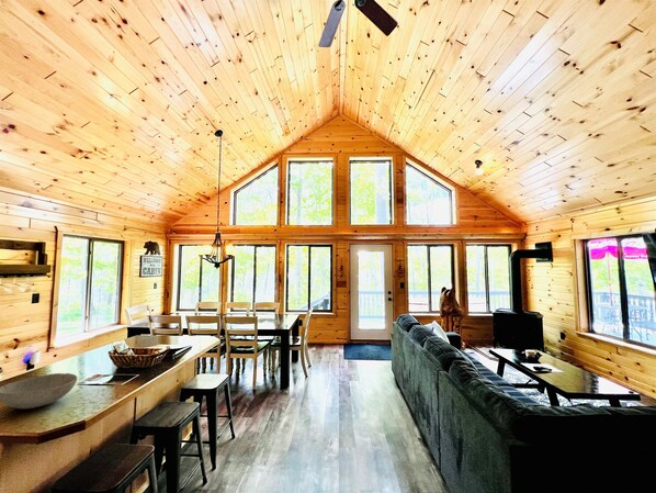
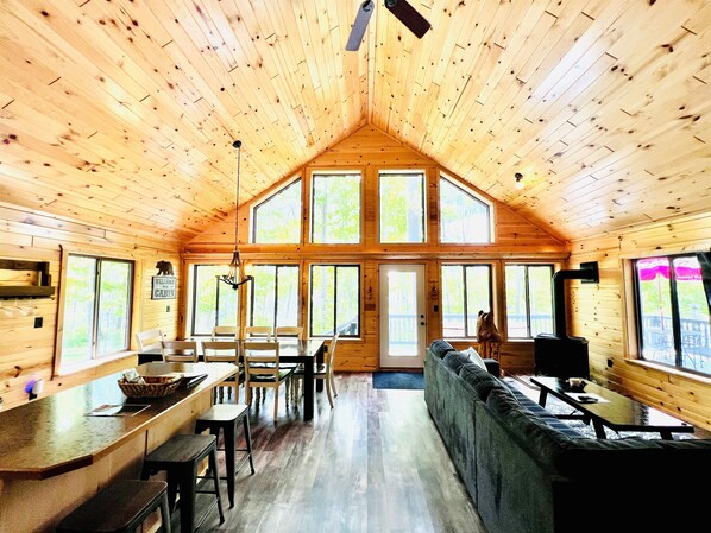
- bowl (38, 393)
